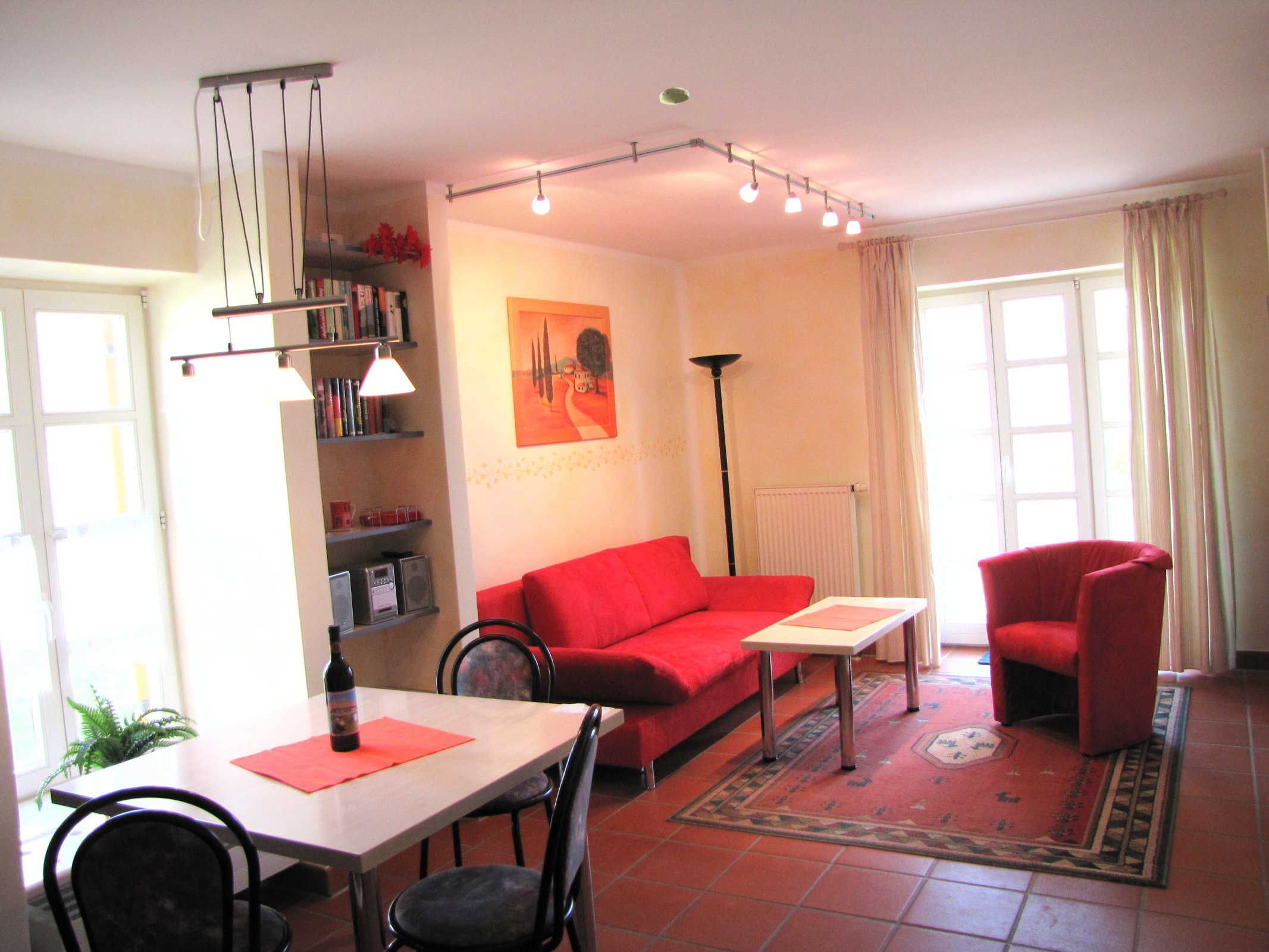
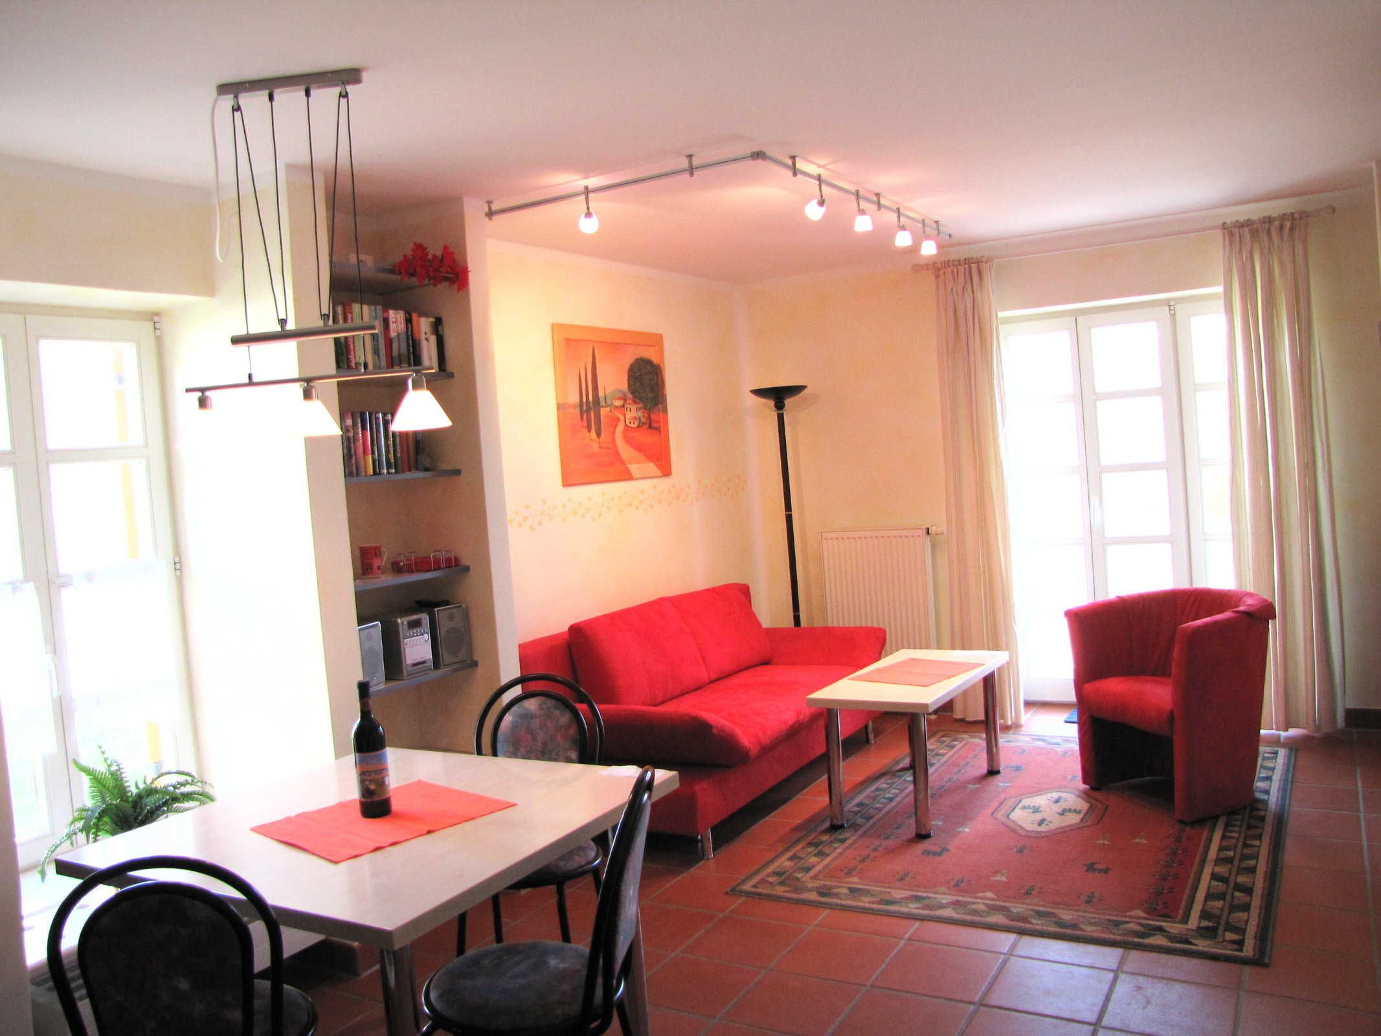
- smoke detector (674, 96)
